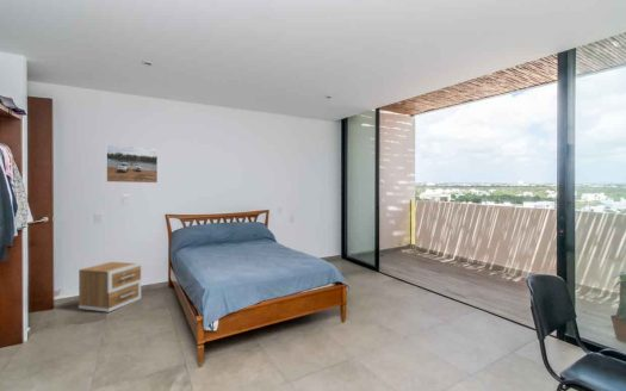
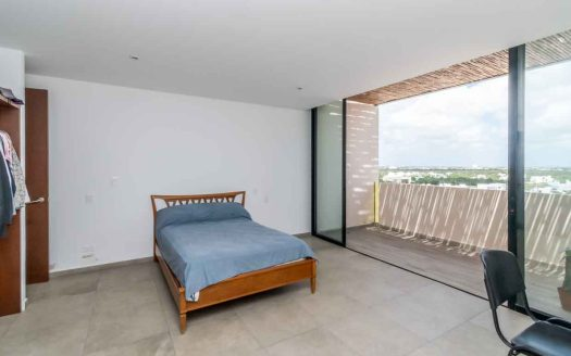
- nightstand (111, 284)
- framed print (132, 165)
